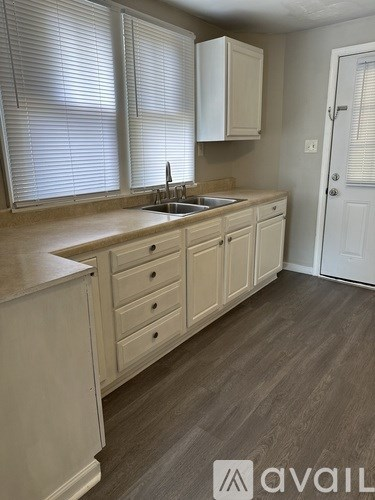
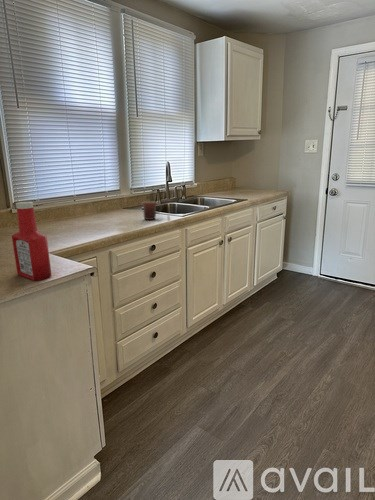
+ soap bottle (29, 239)
+ mug (152, 210)
